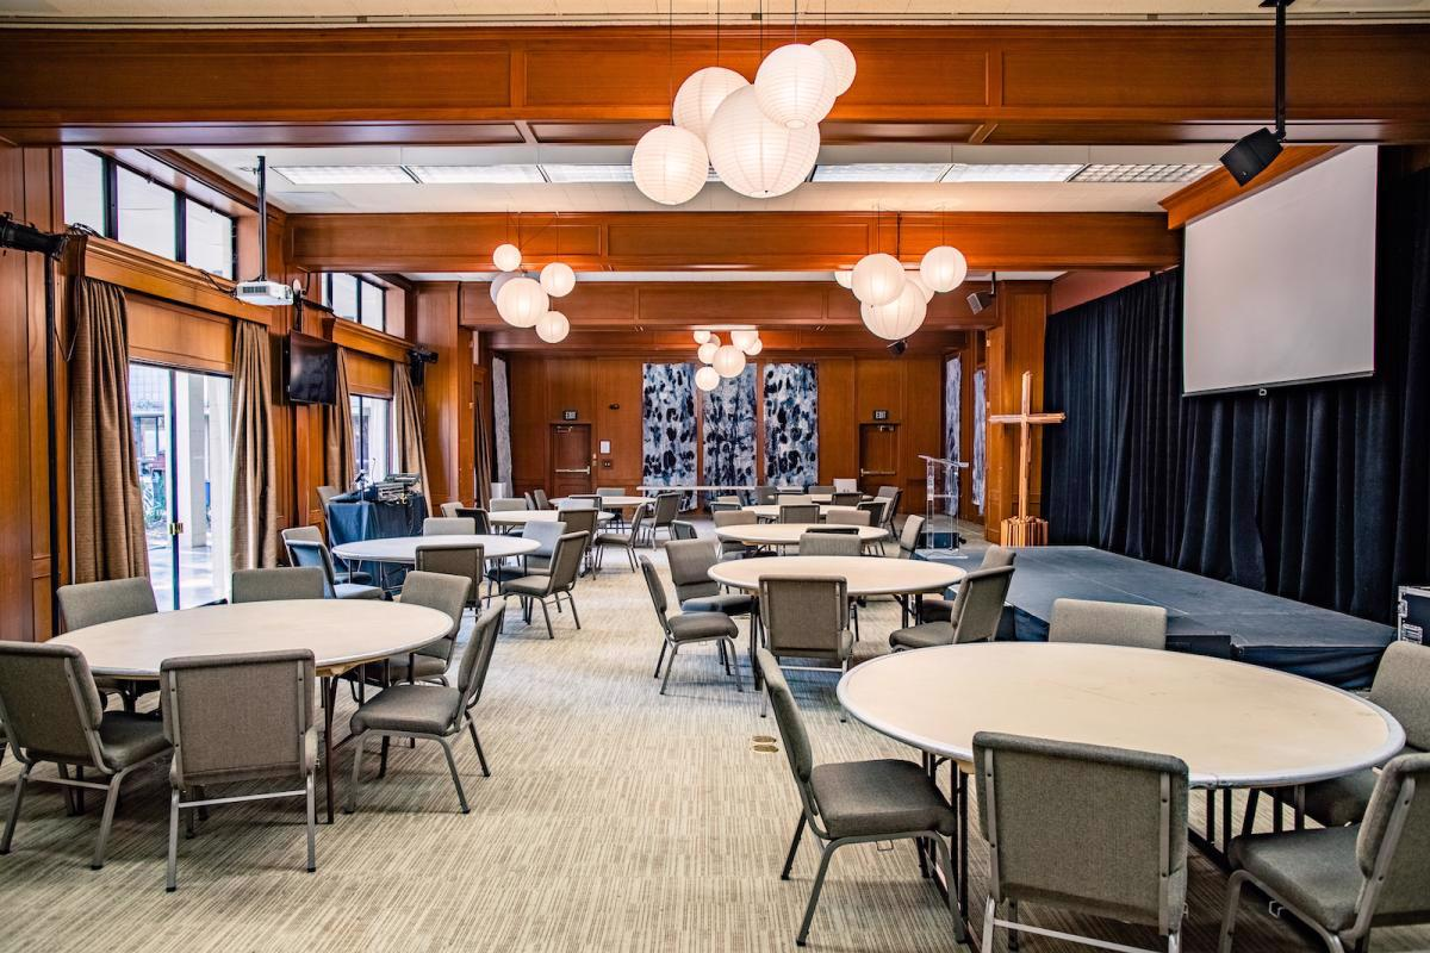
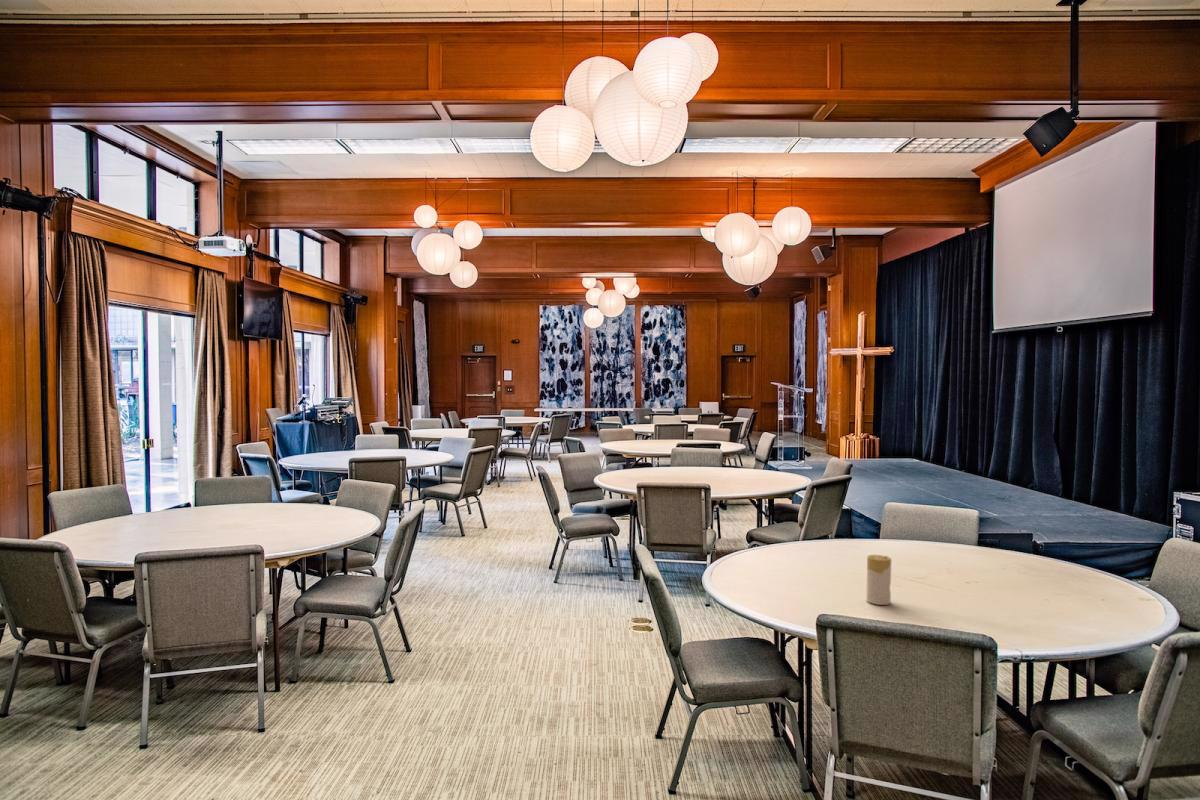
+ candle (878, 579)
